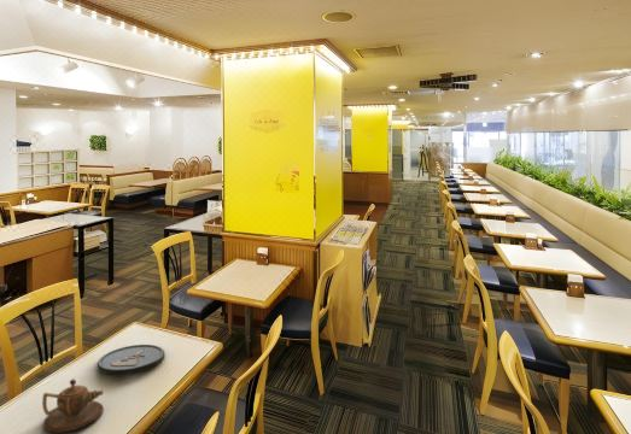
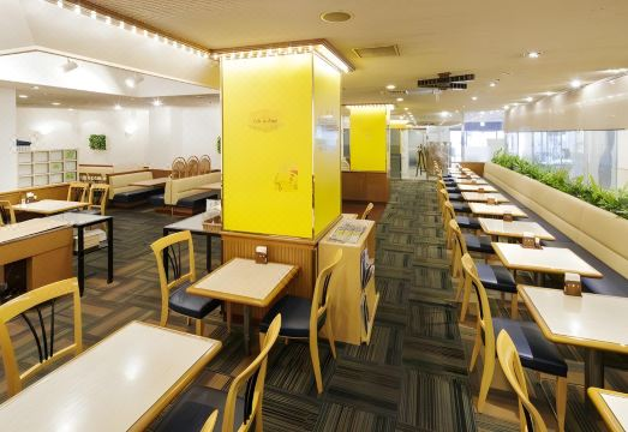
- teapot (72, 398)
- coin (132, 358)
